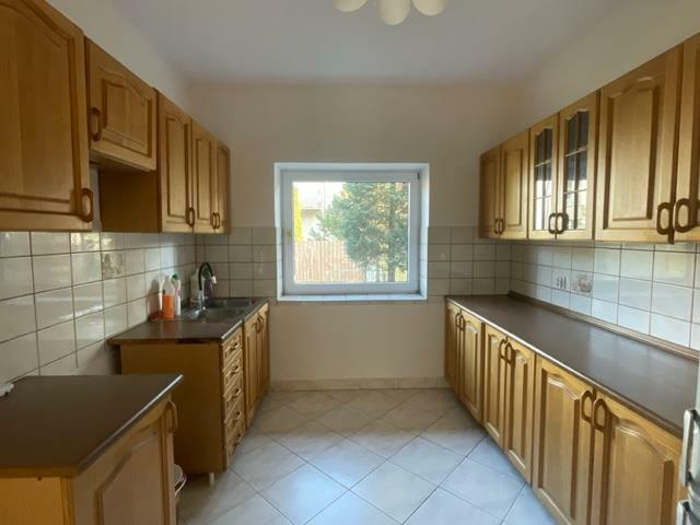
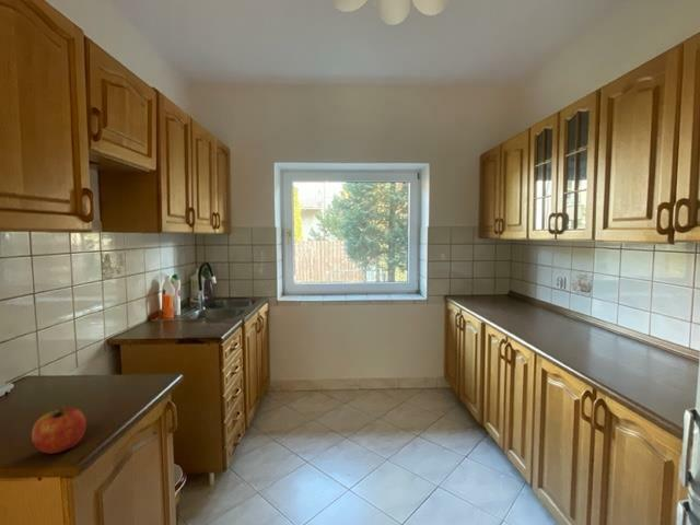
+ fruit (59, 428)
